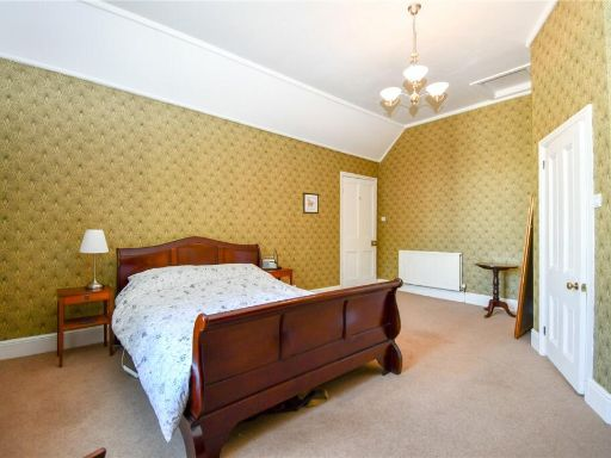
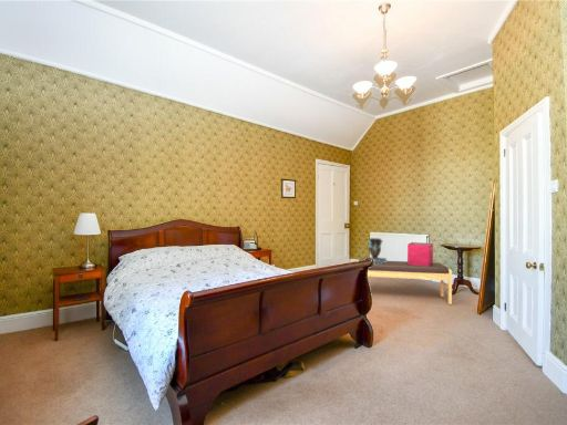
+ decorative urn (373, 250)
+ bench (400, 277)
+ storage bin (420, 253)
